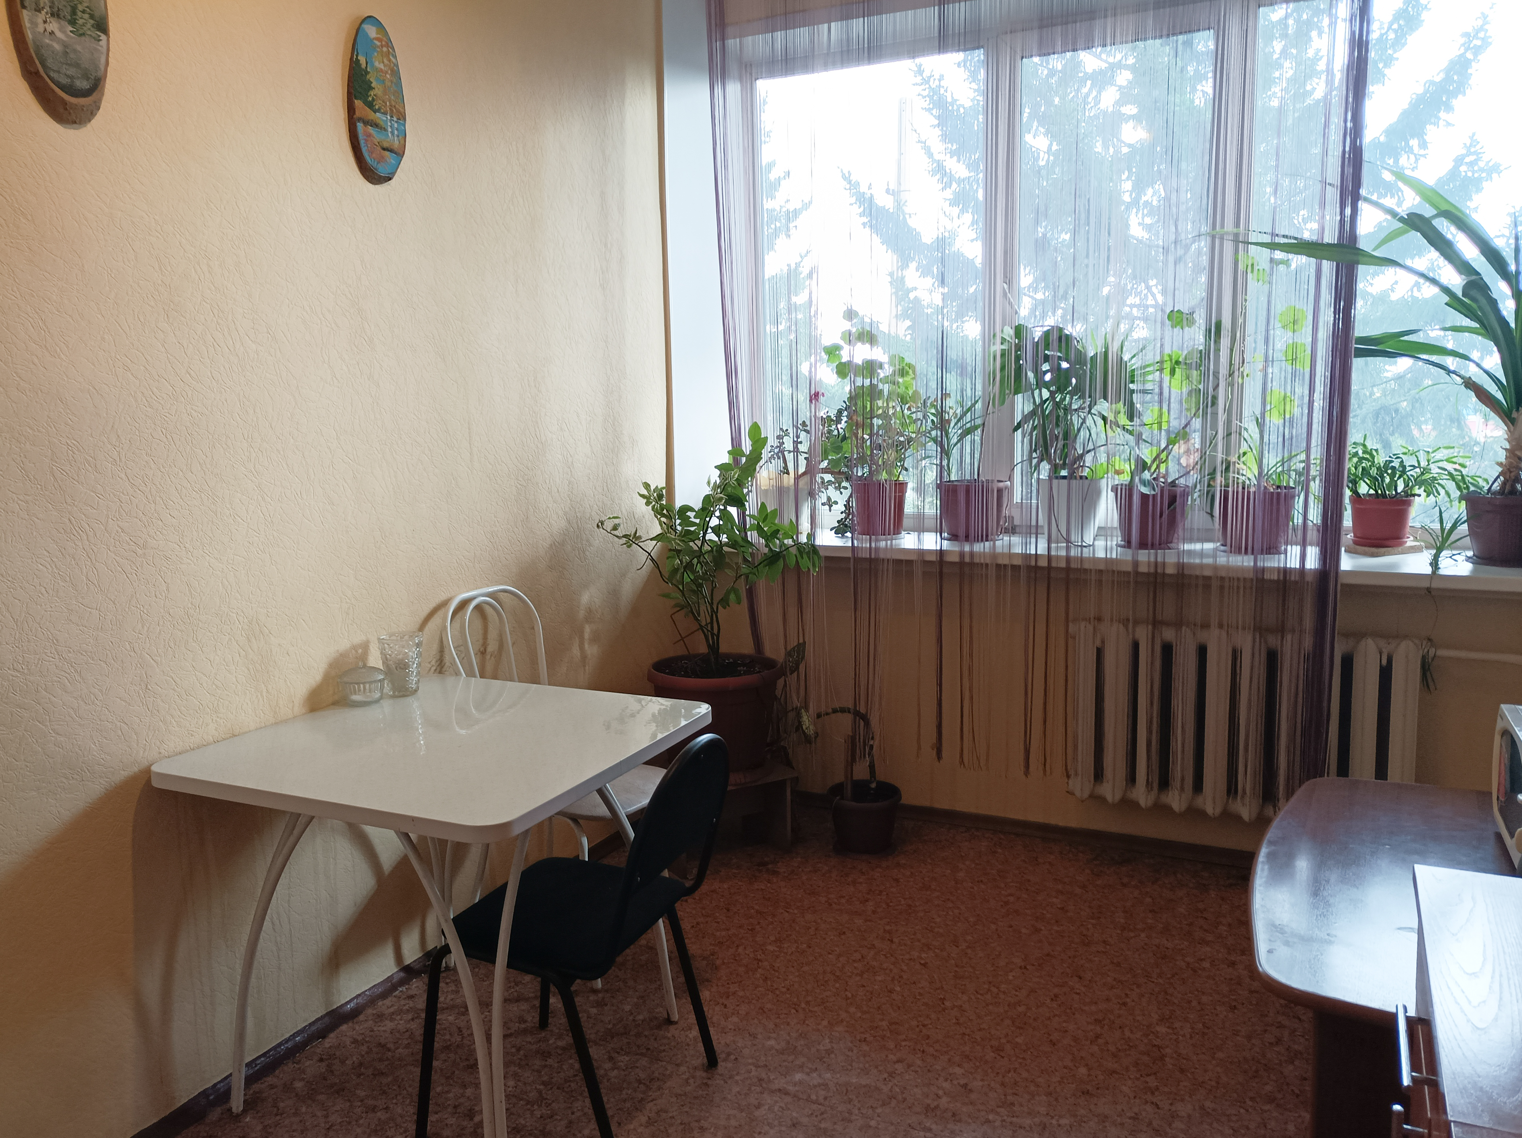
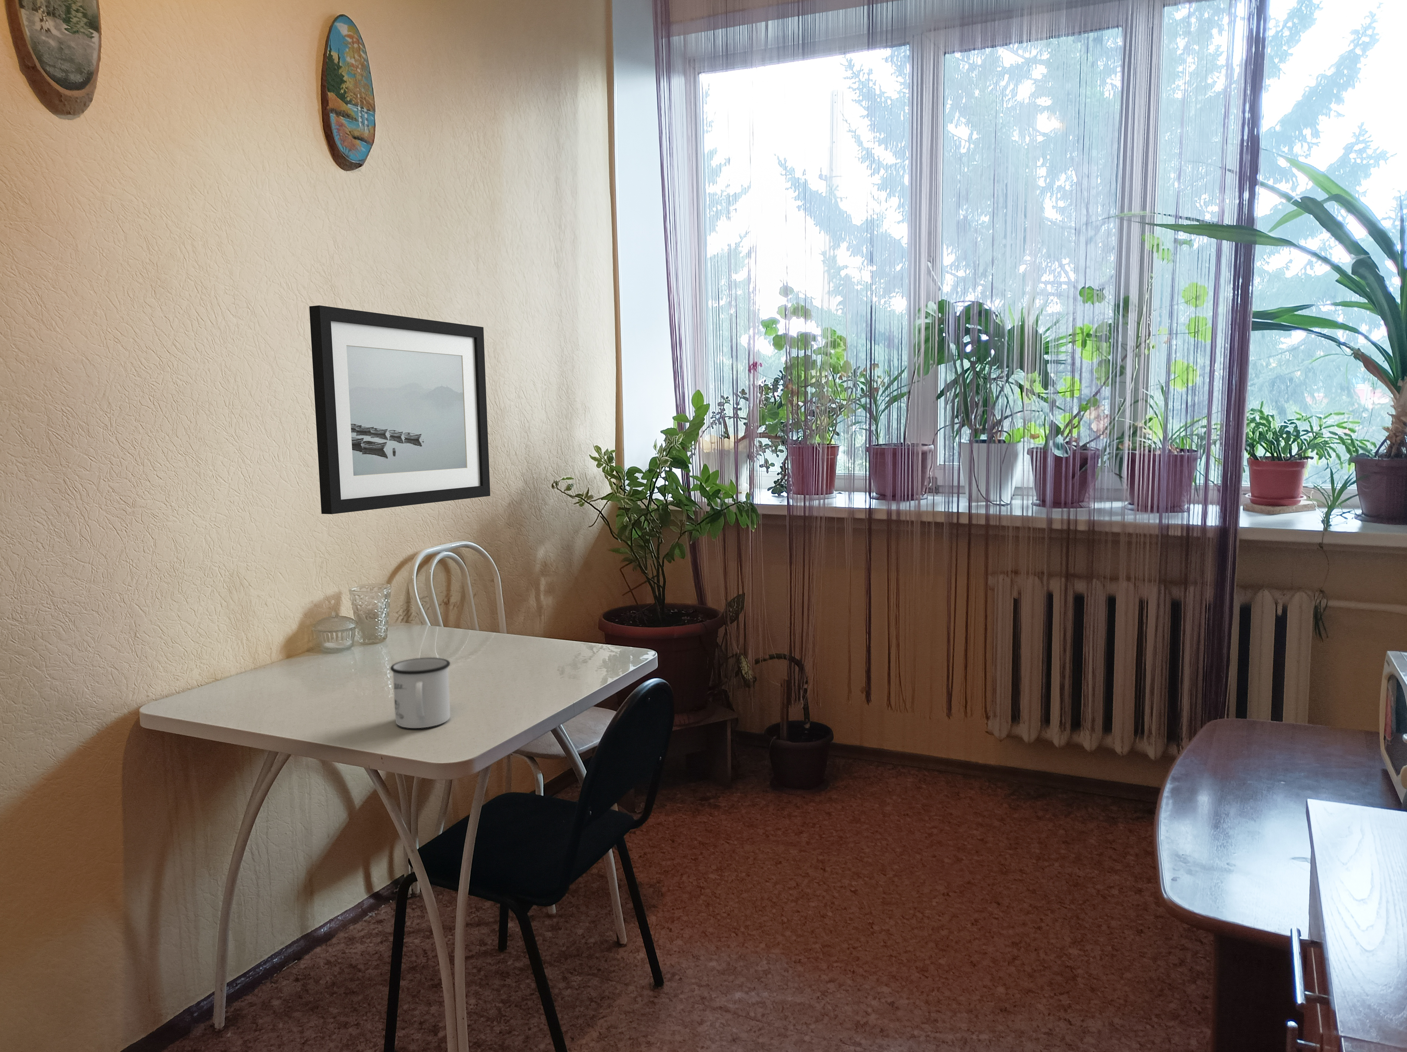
+ wall art (410, 411)
+ mug (421, 695)
